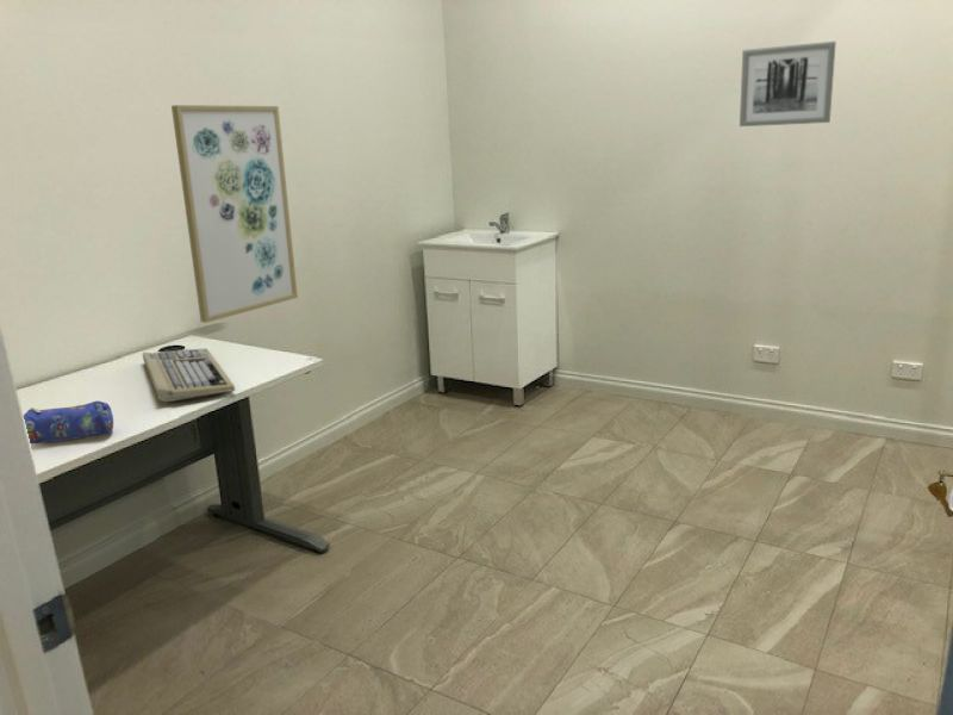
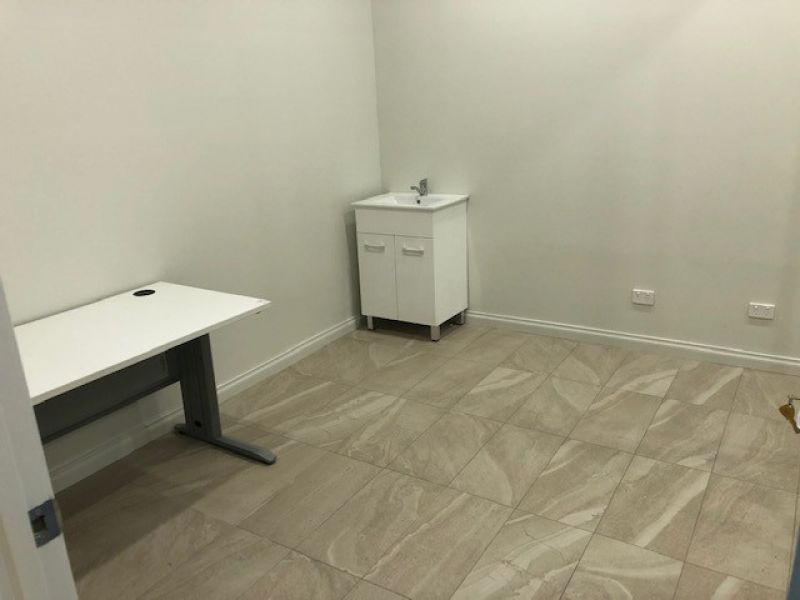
- wall art (785, 85)
- keyboard (185, 371)
- pencil case (67, 421)
- wall art (239, 211)
